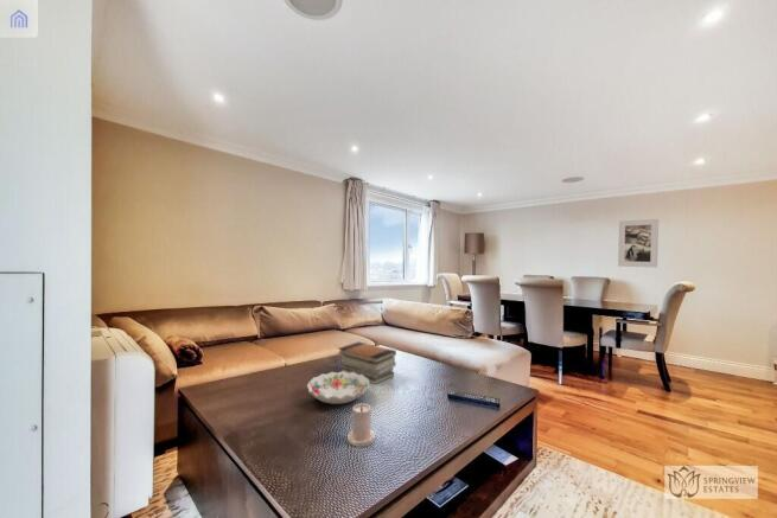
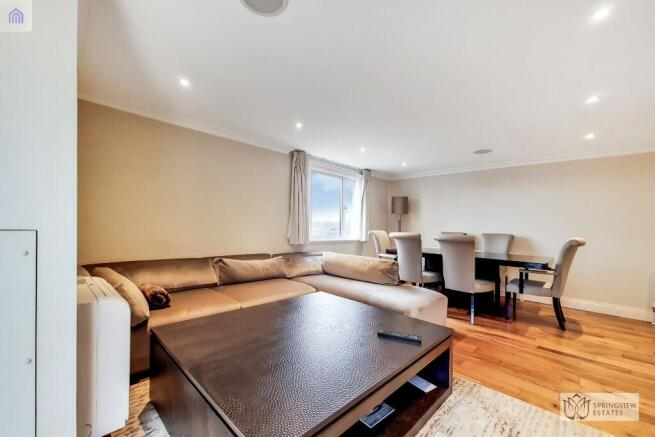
- candle (361, 421)
- book stack (367, 362)
- decorative bowl (338, 389)
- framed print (637, 243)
